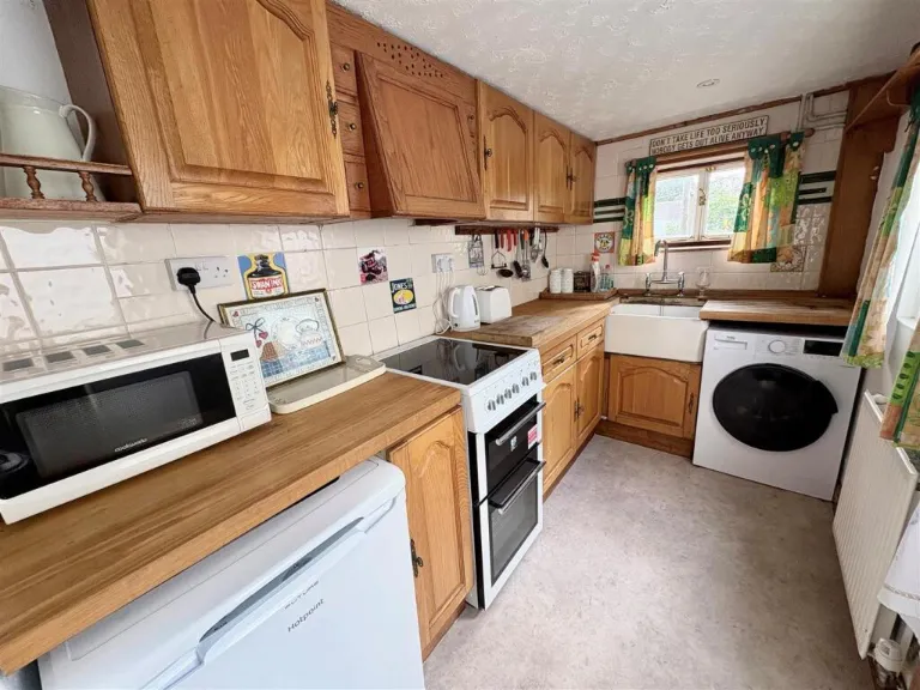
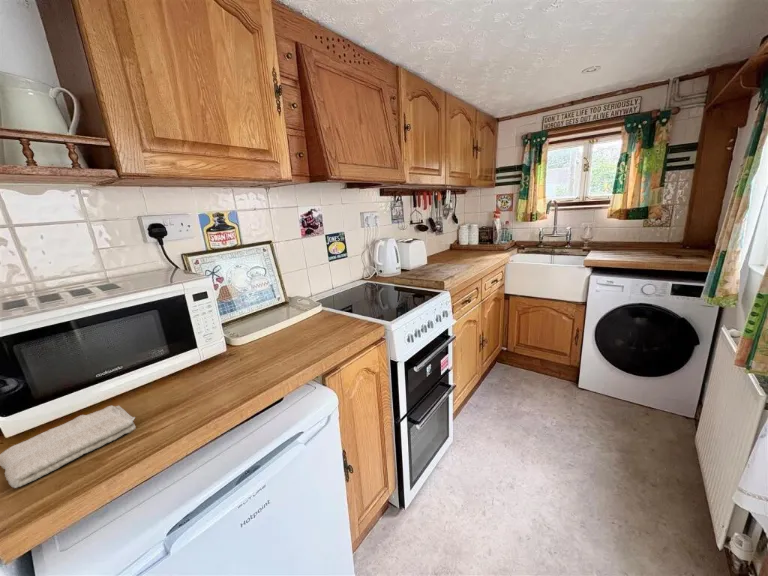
+ washcloth (72, 439)
